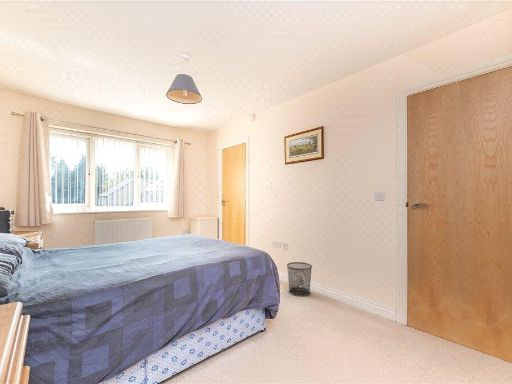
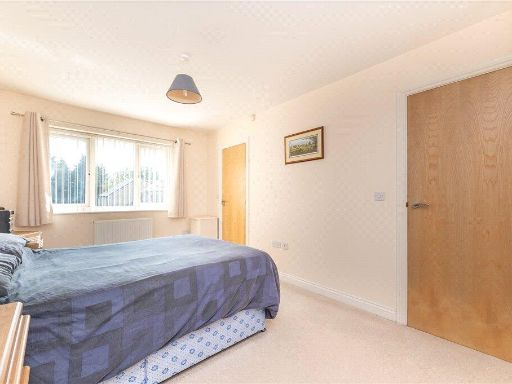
- waste bin (299, 278)
